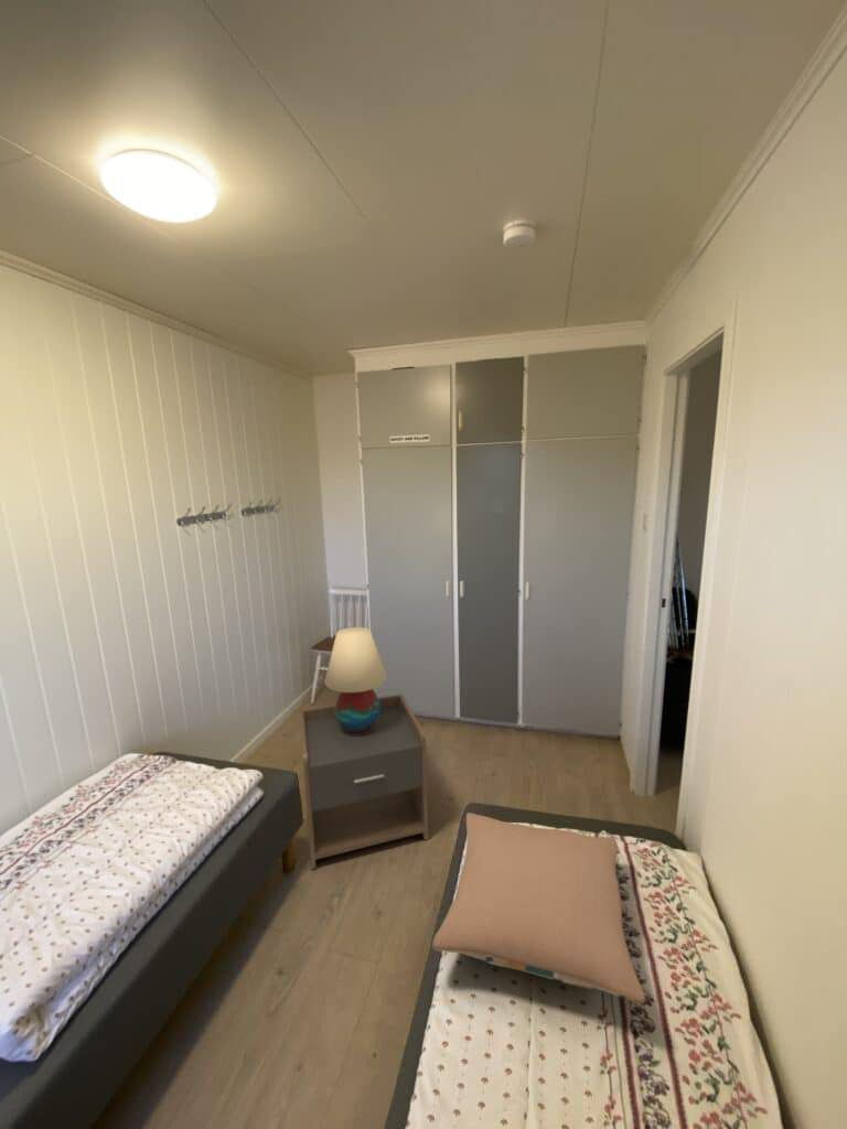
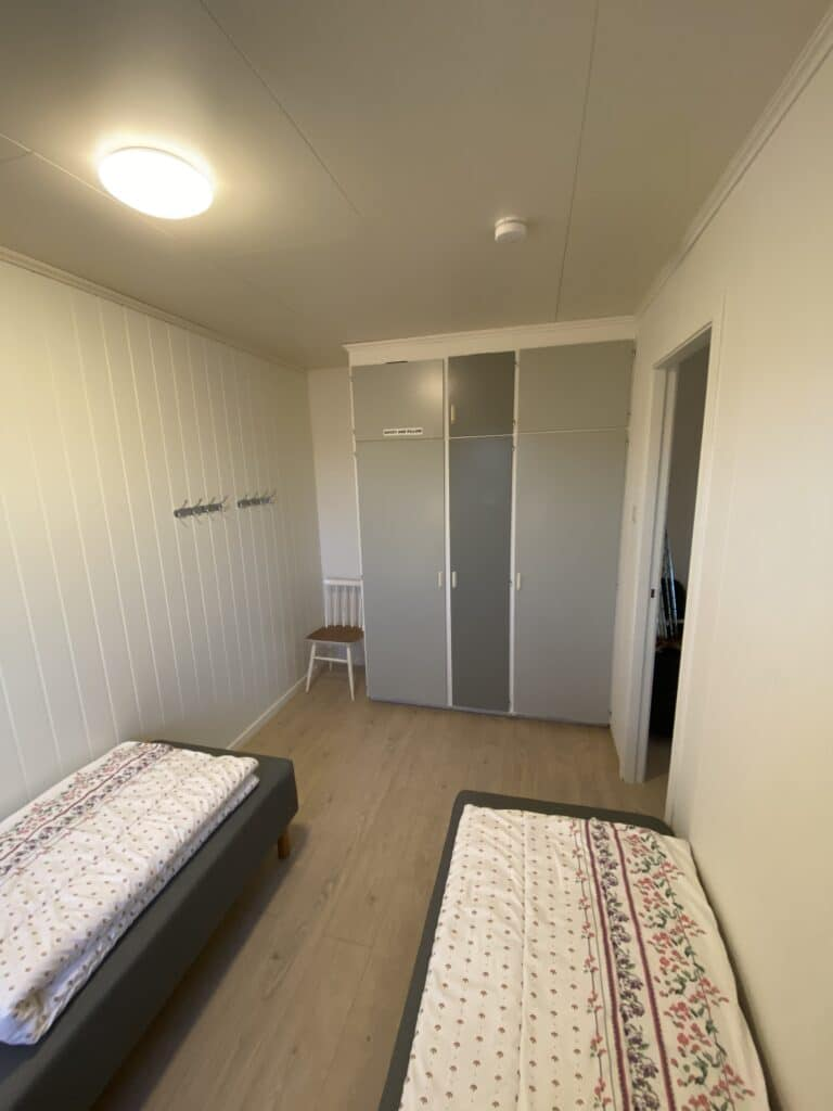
- pillow (535, 890)
- table lamp (355, 680)
- nightstand (362, 773)
